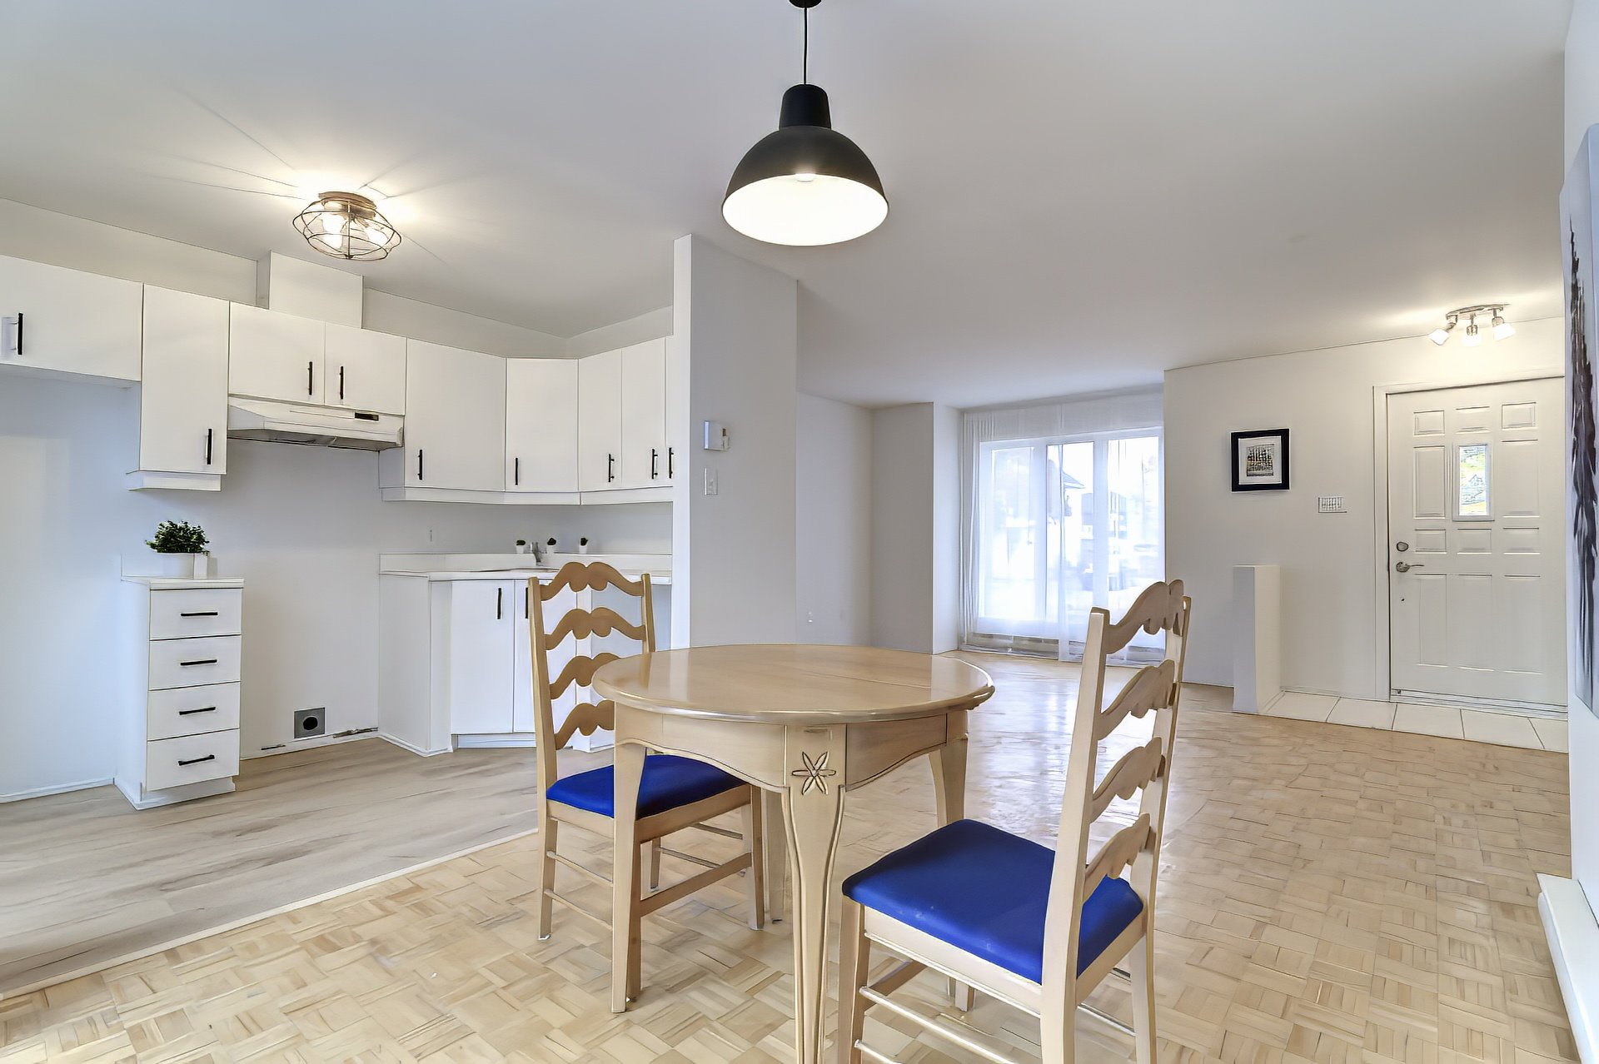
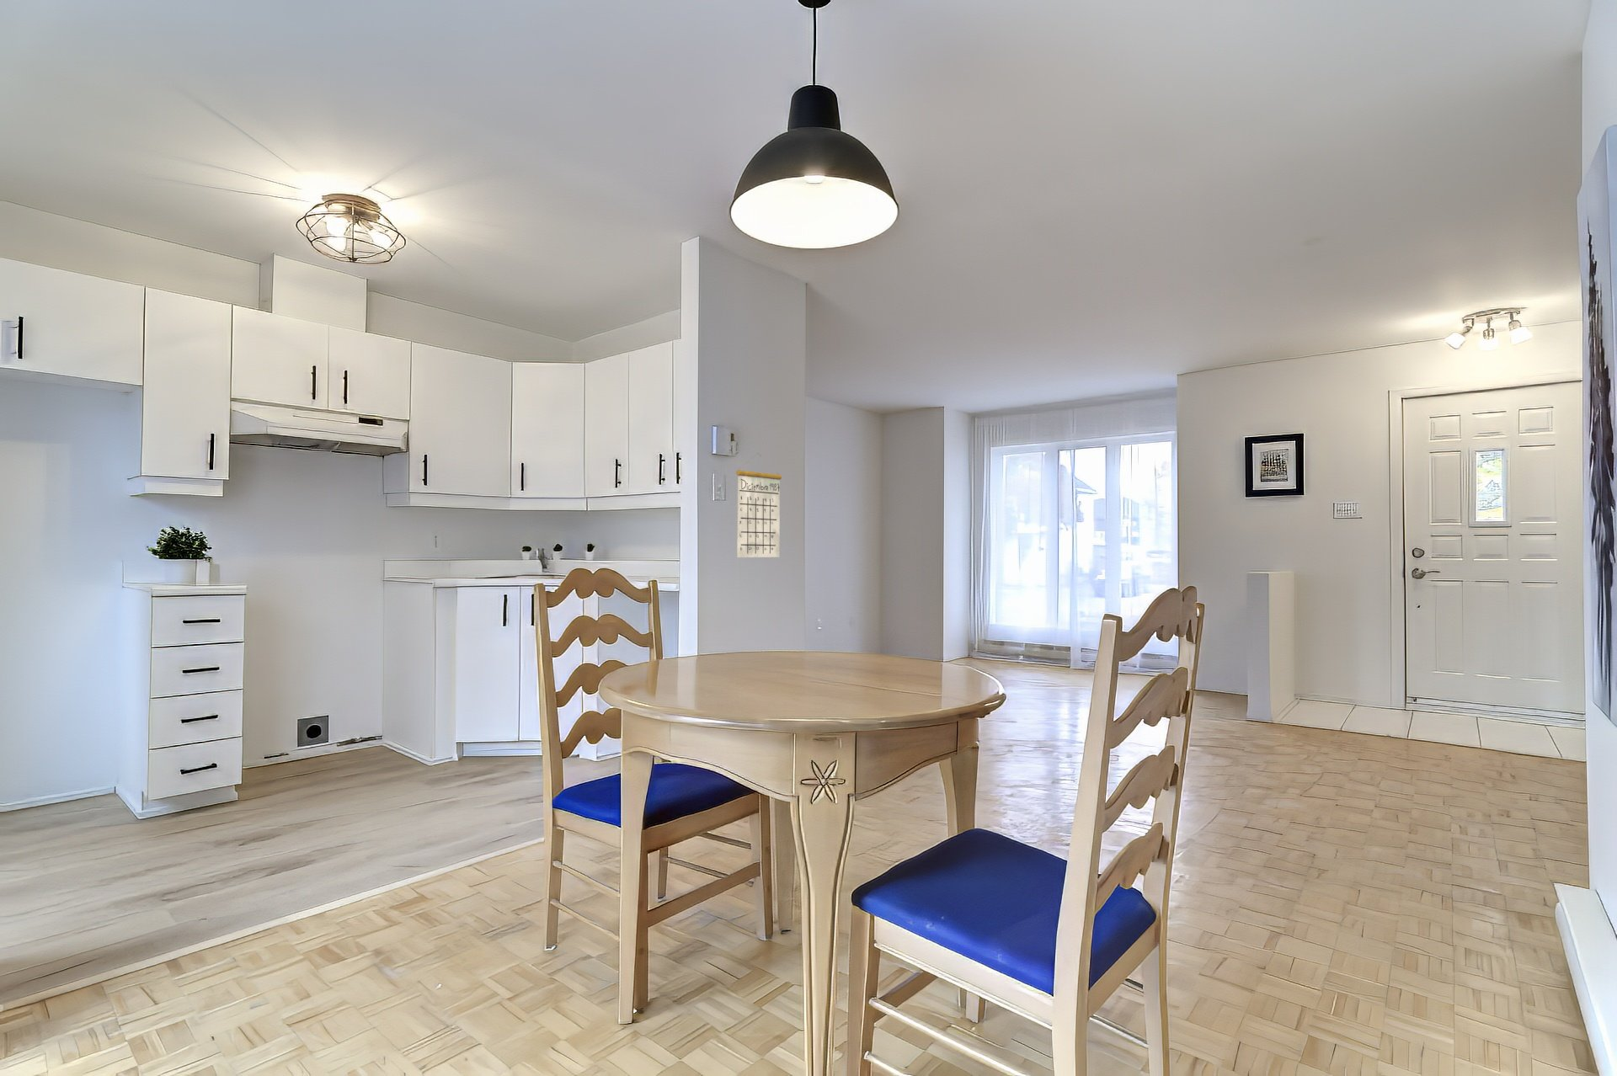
+ calendar (759, 504)
